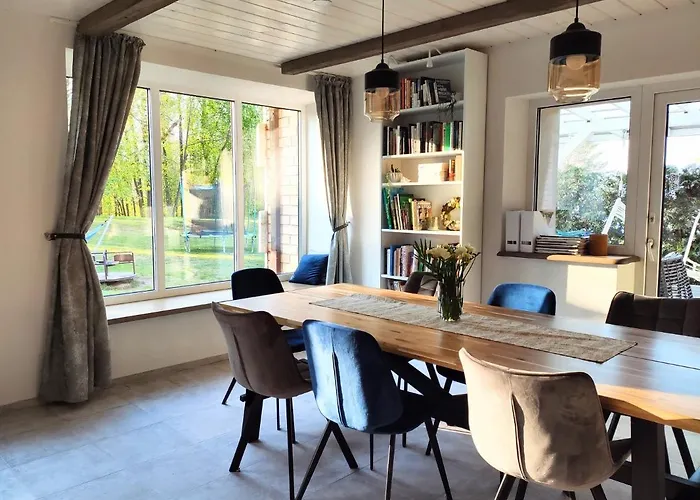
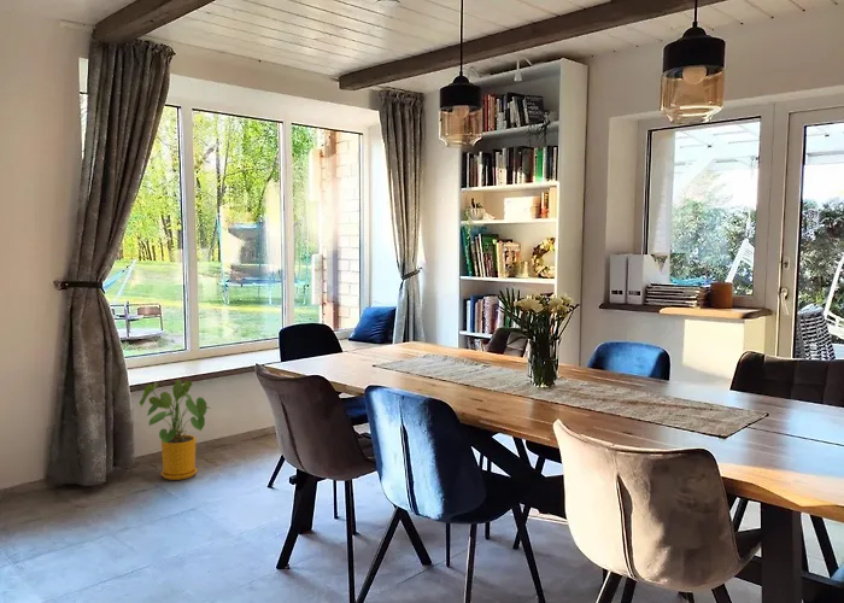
+ house plant (174, 429)
